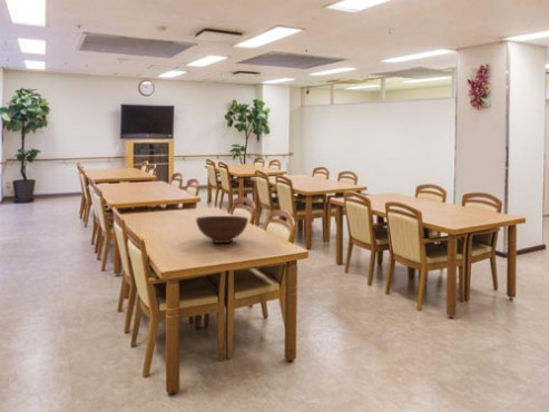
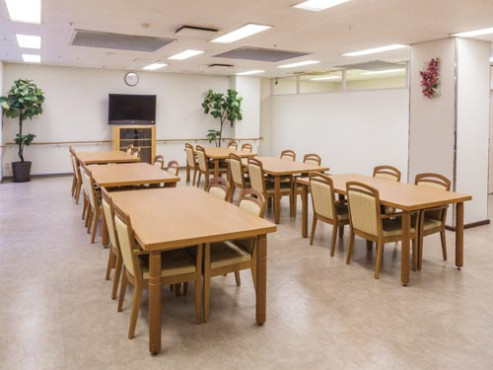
- fruit bowl (222, 229)
